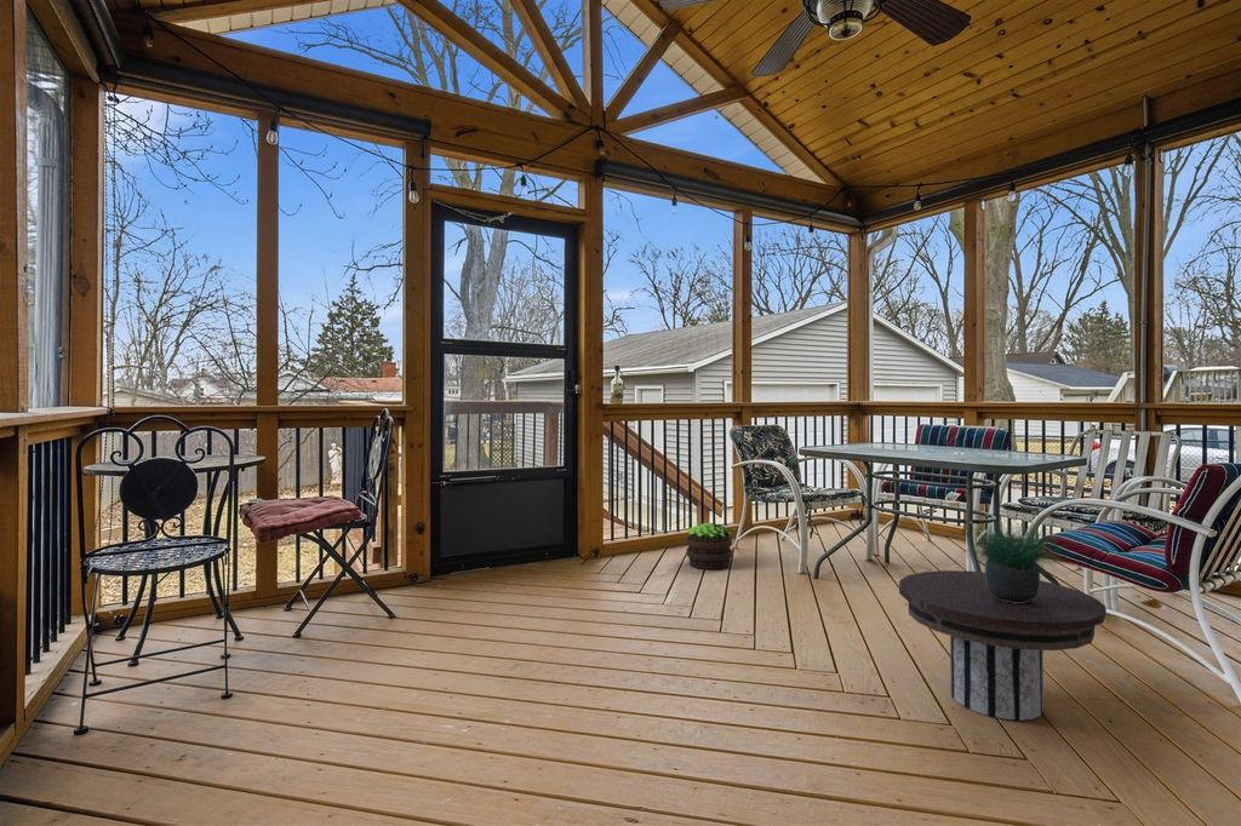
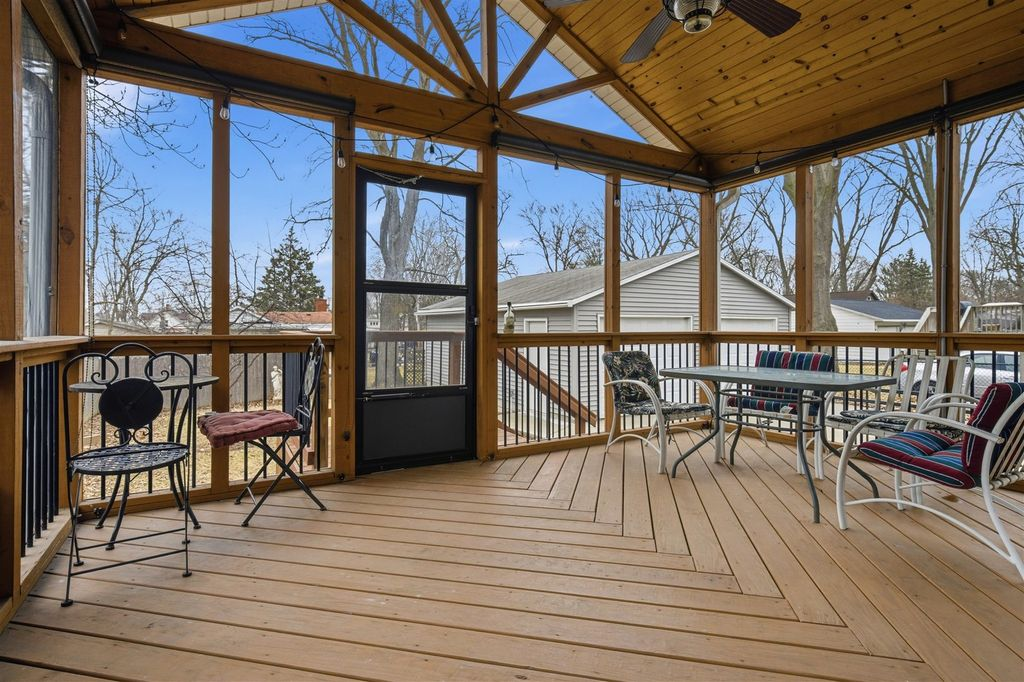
- potted plant (709, 544)
- potted plant (1011, 545)
- side table (995, 647)
